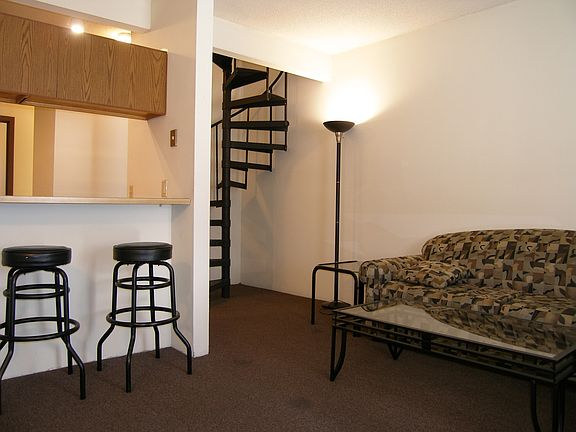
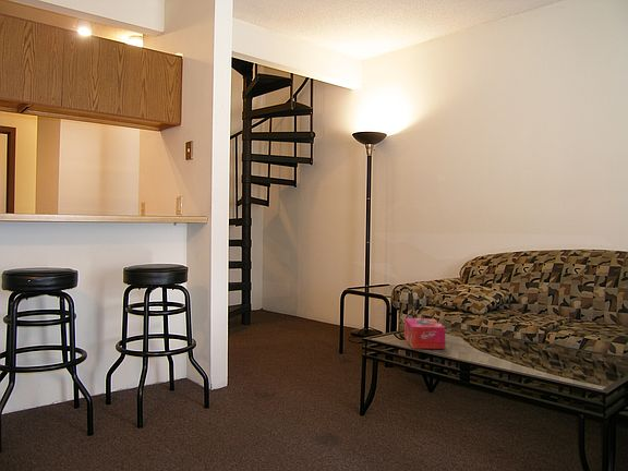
+ tissue box (423, 333)
